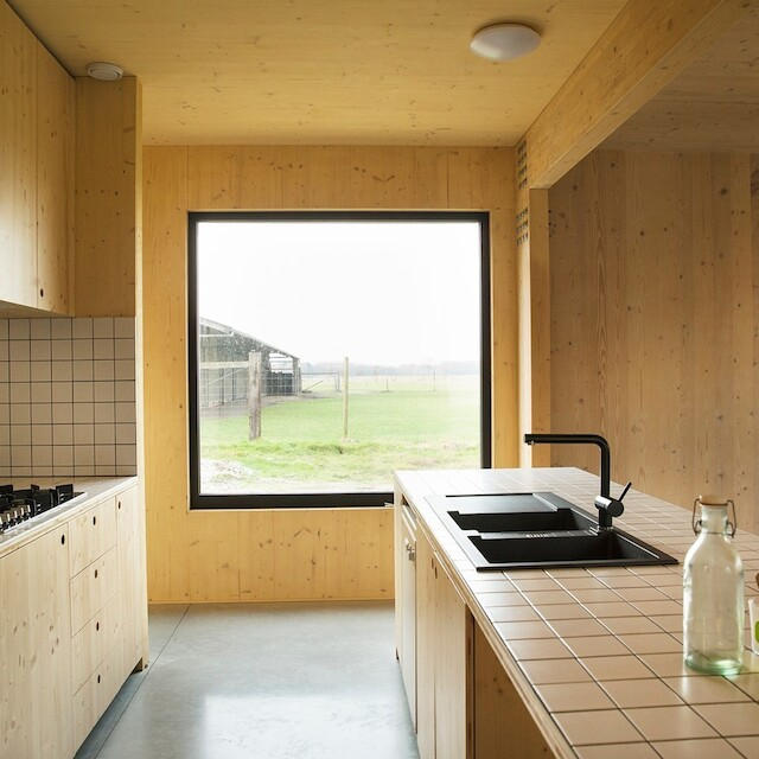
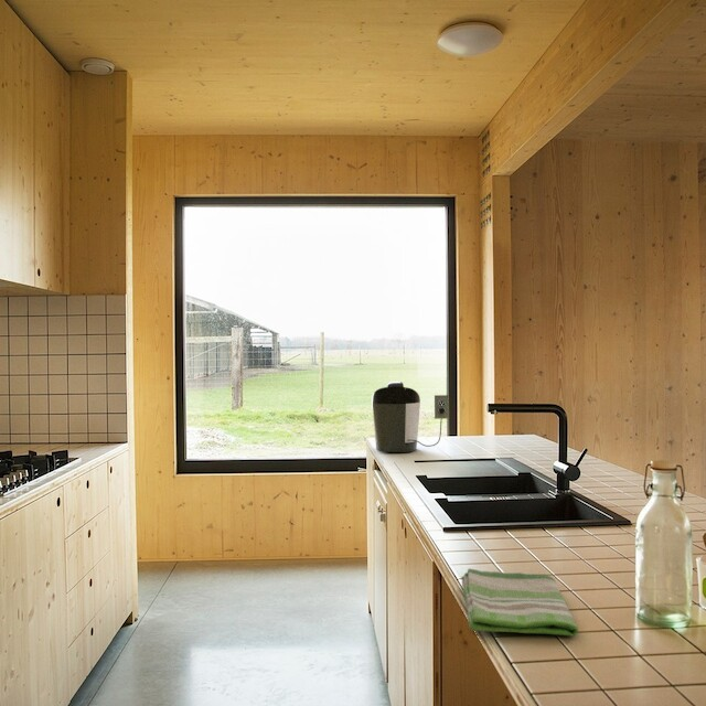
+ coffee maker (409, 416)
+ dish towel (515, 598)
